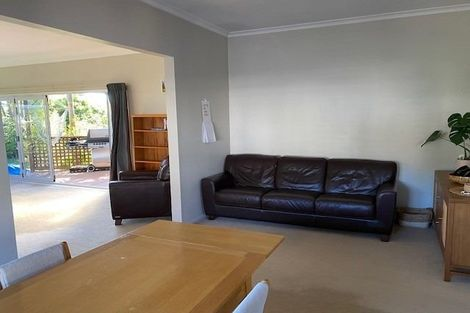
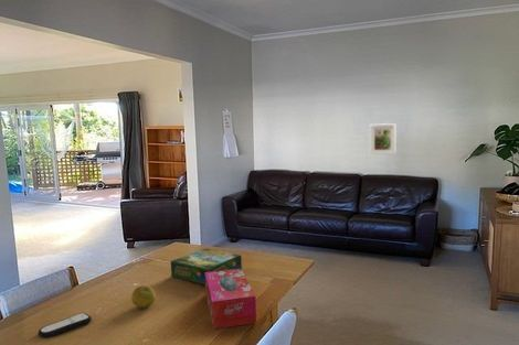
+ tissue box (229, 295)
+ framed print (382, 139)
+ board game (206, 266)
+ fruit (142, 297)
+ remote control (65, 324)
